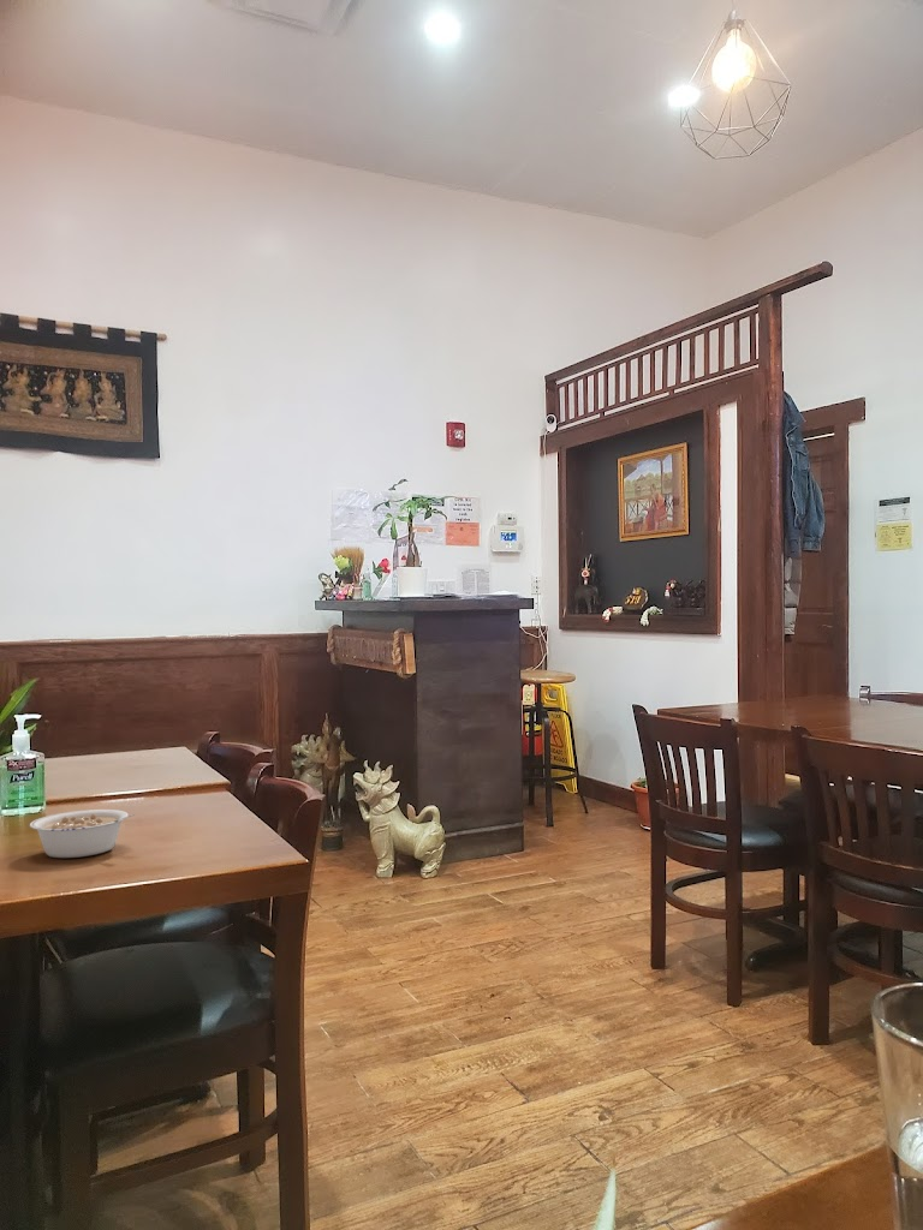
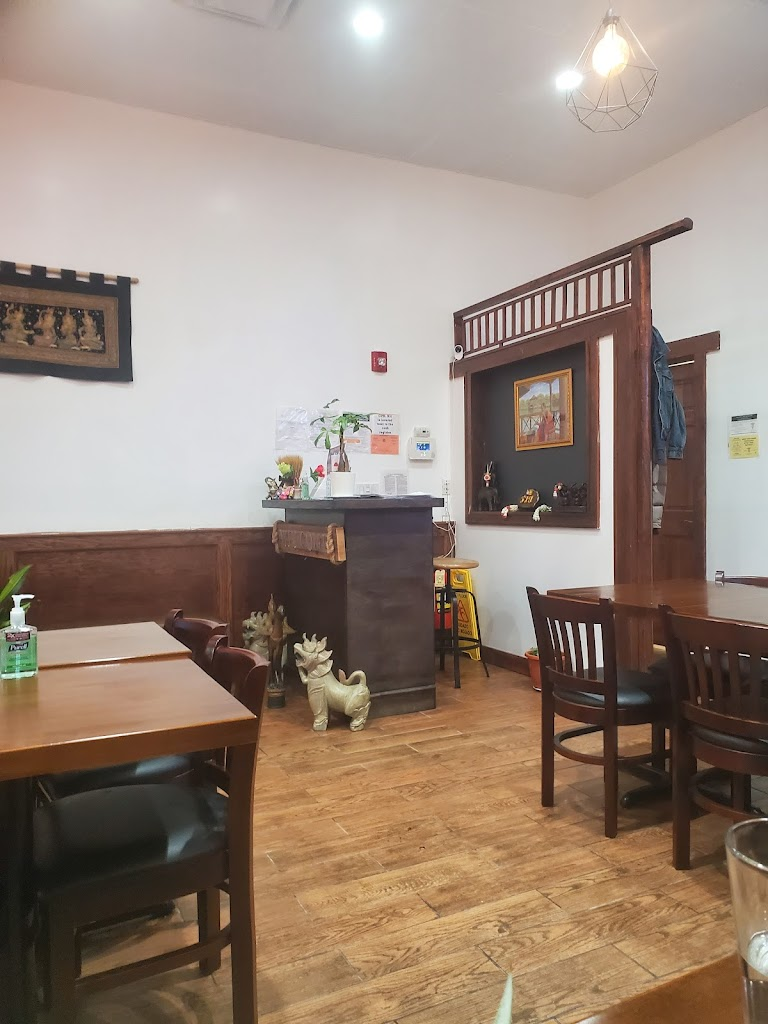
- legume (84, 830)
